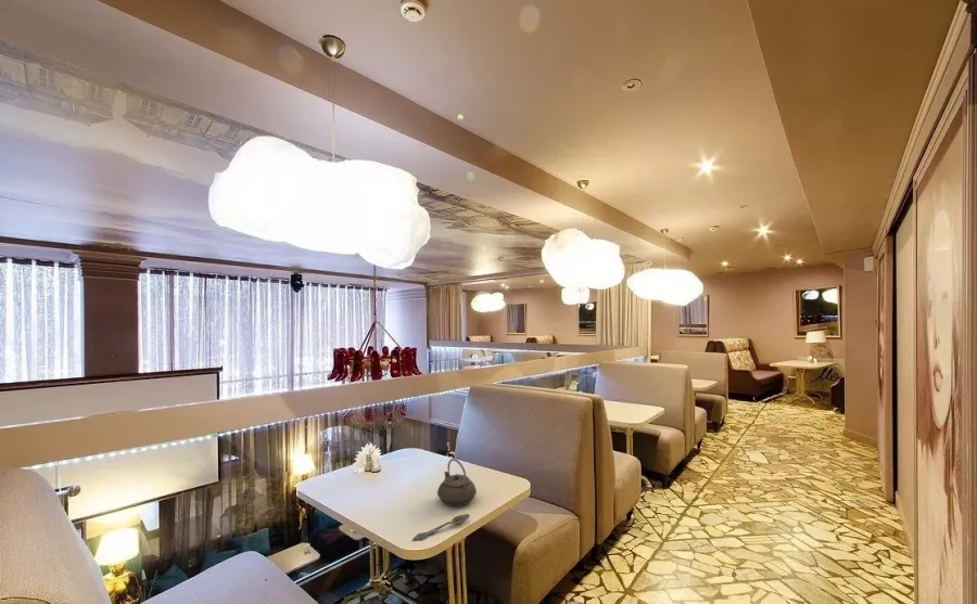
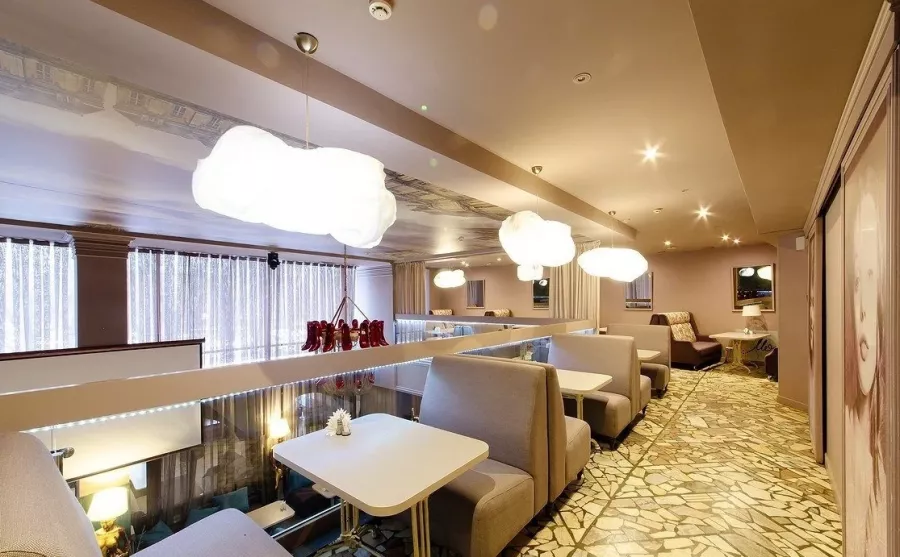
- spoon (442, 526)
- teapot (455, 478)
